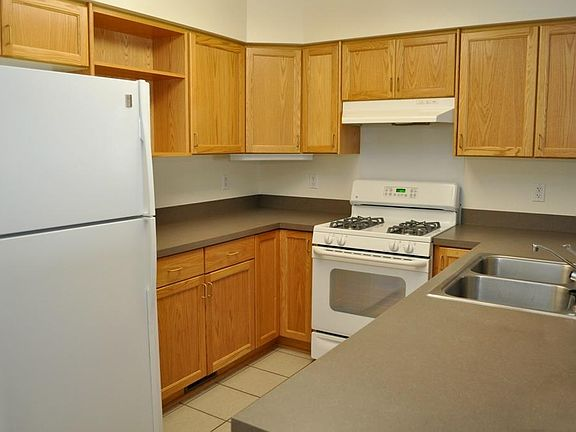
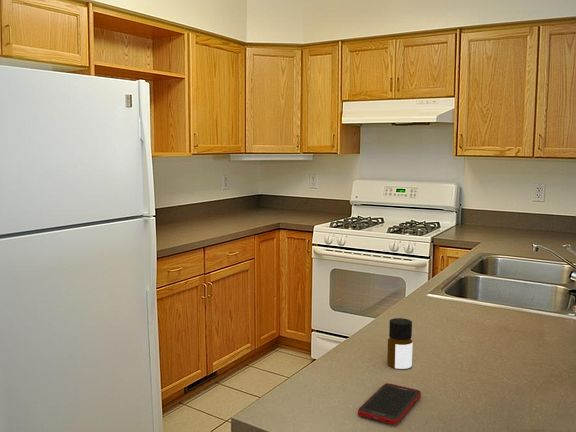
+ cell phone (390, 402)
+ bottle (400, 342)
